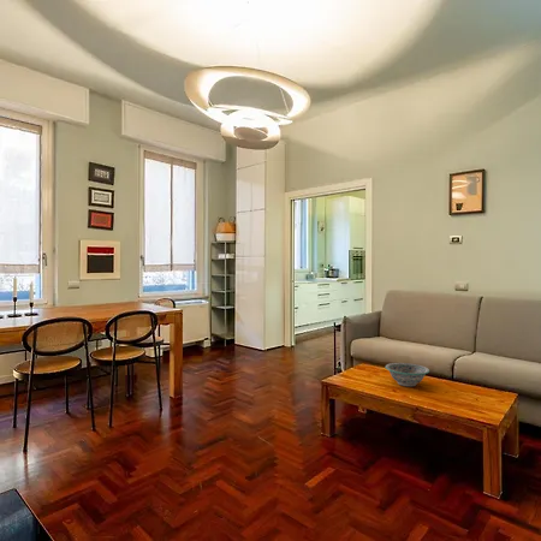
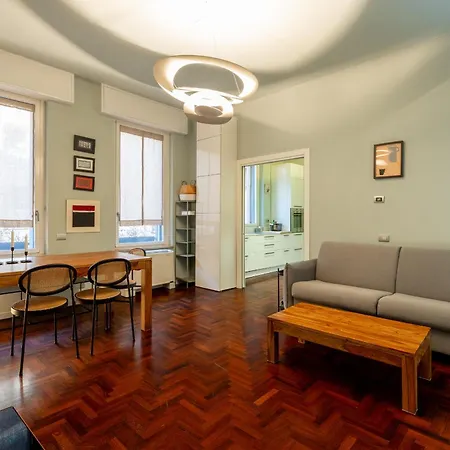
- decorative bowl (406, 375)
